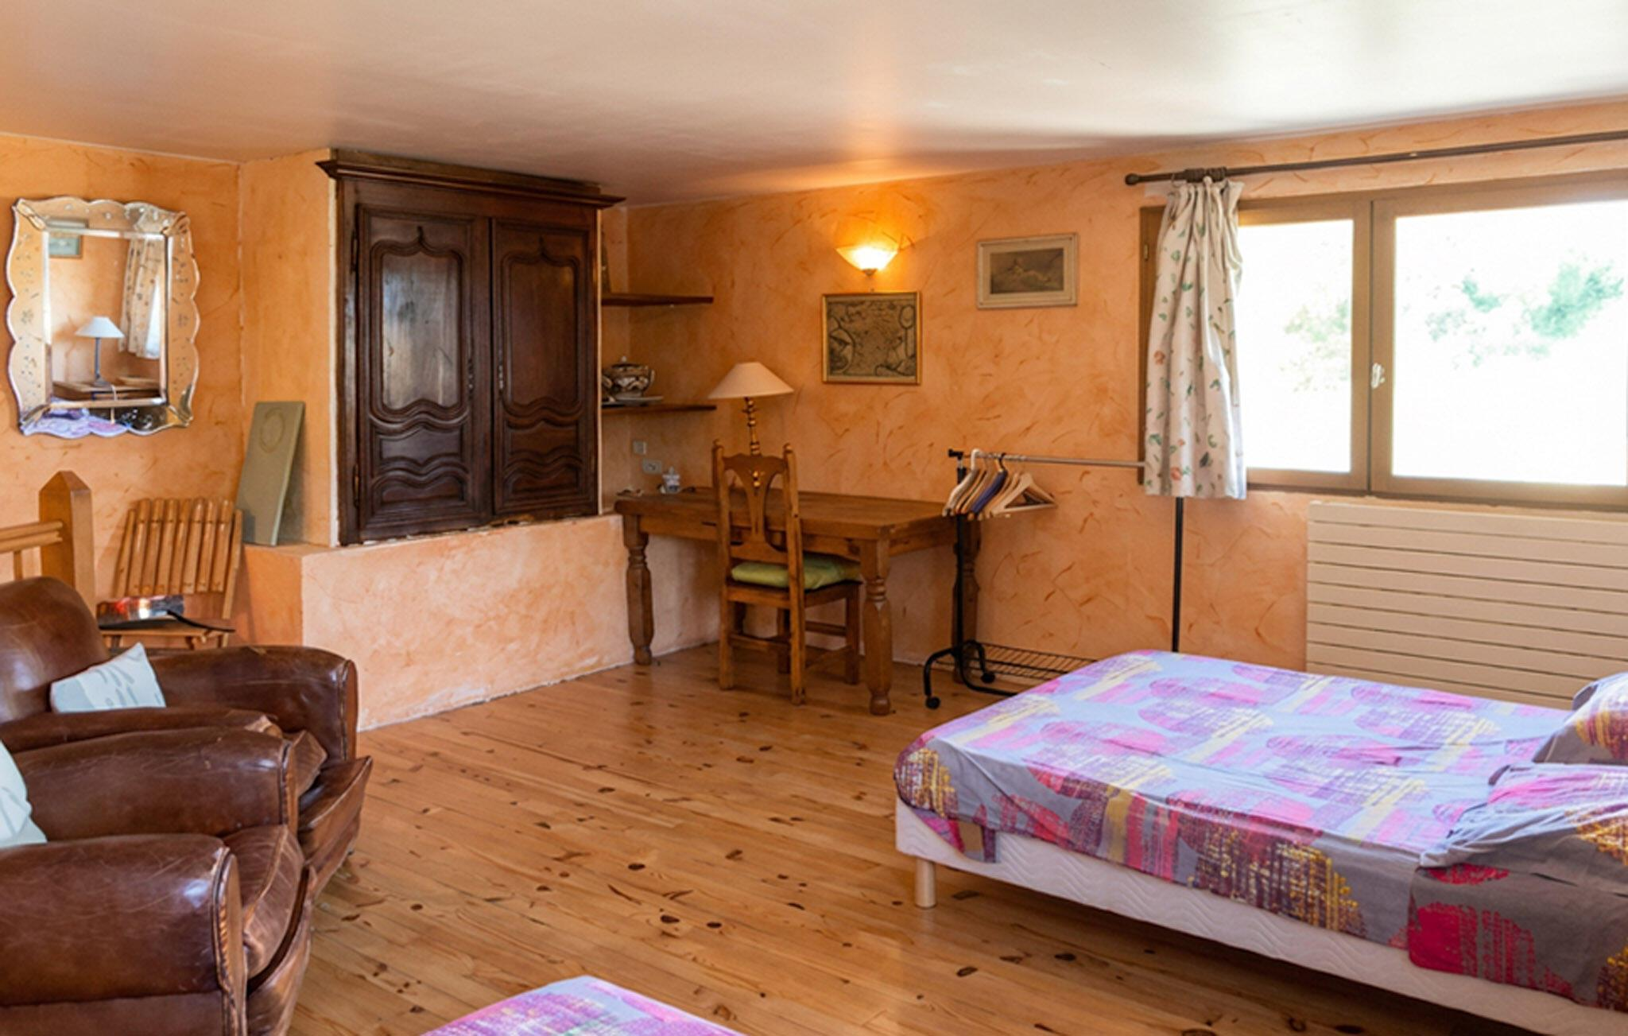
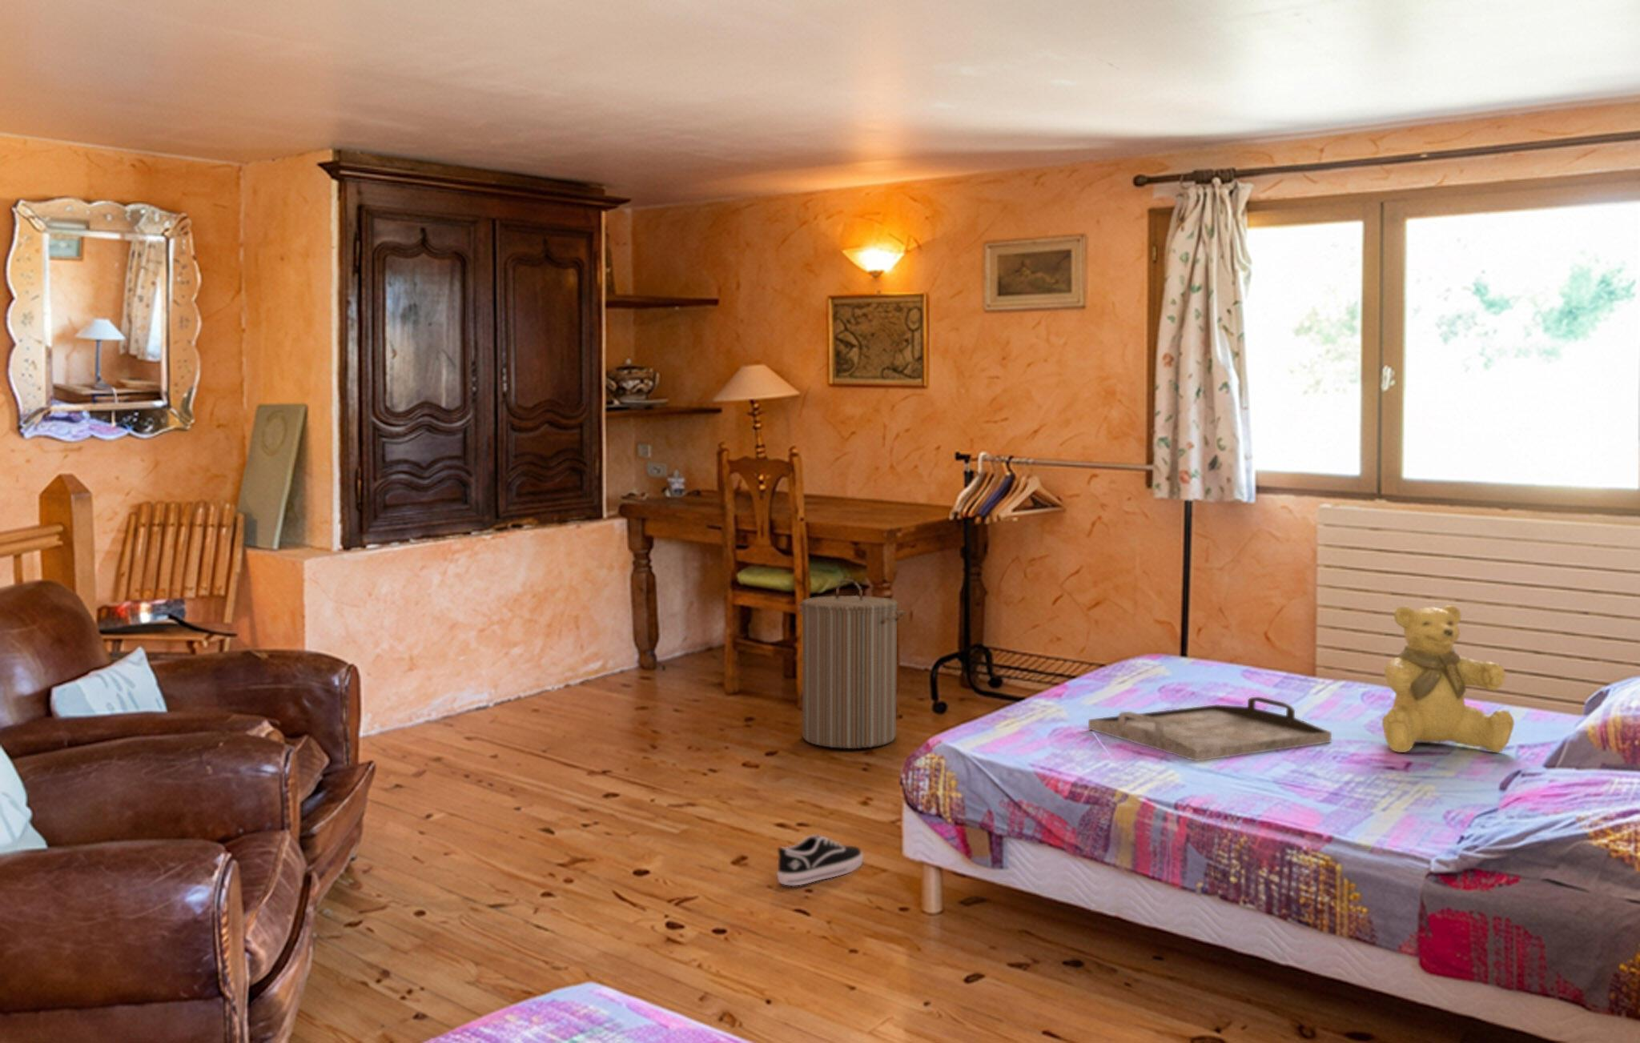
+ teddy bear (1438, 676)
+ laundry hamper (849, 658)
+ serving tray (1207, 722)
+ shoe (821, 853)
